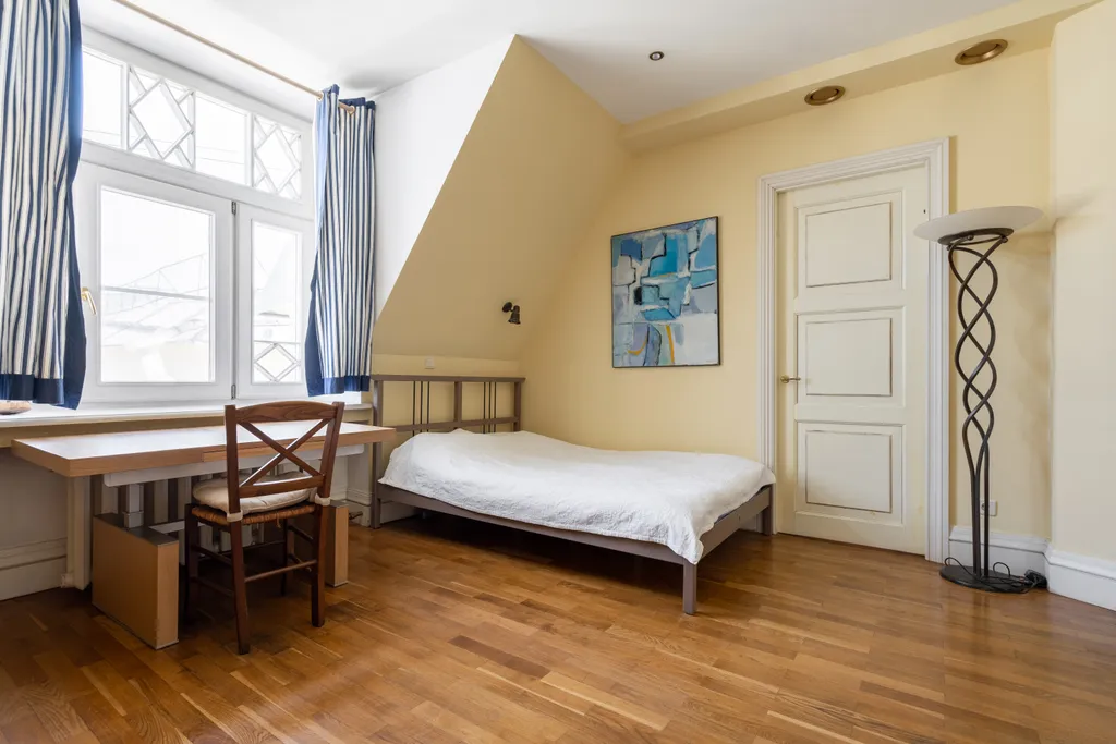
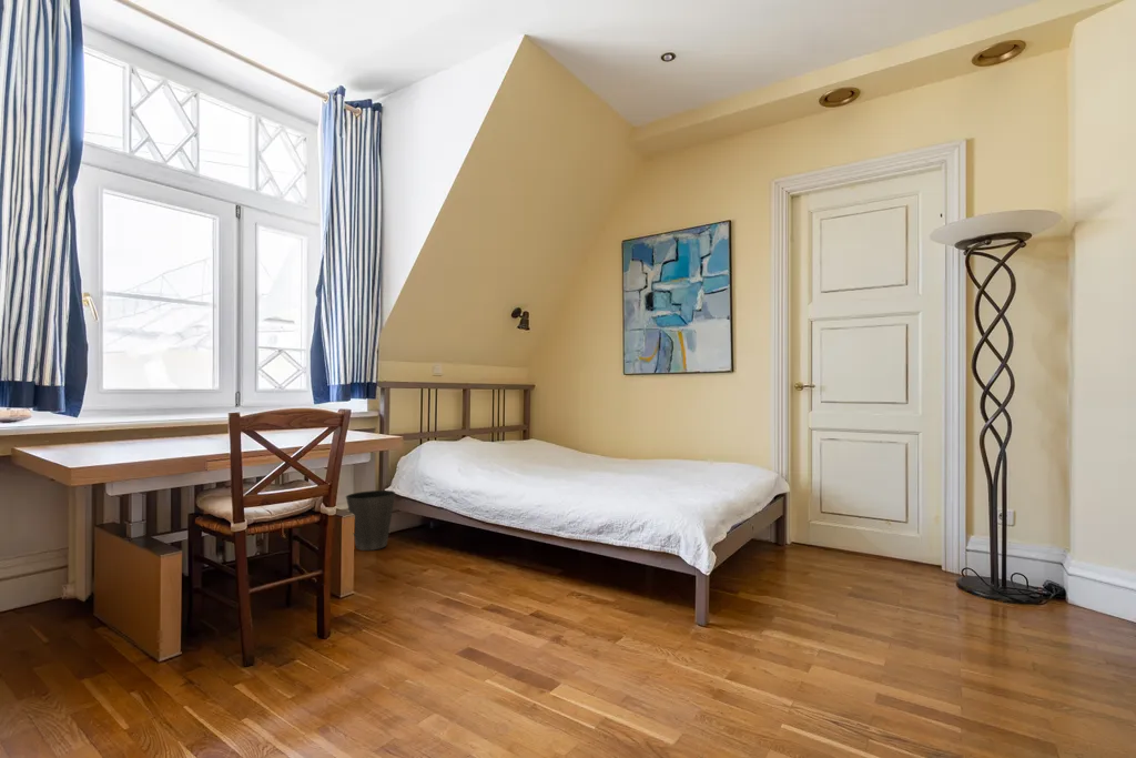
+ waste basket (371, 519)
